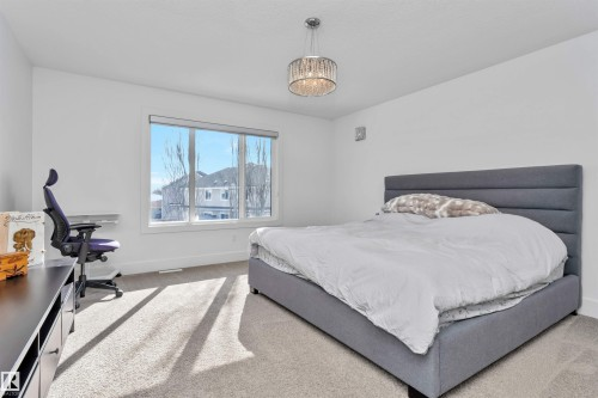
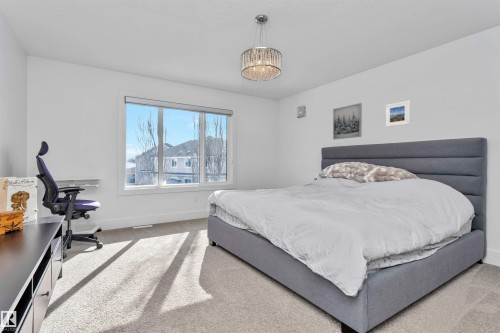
+ wall art (346, 122)
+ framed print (397, 114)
